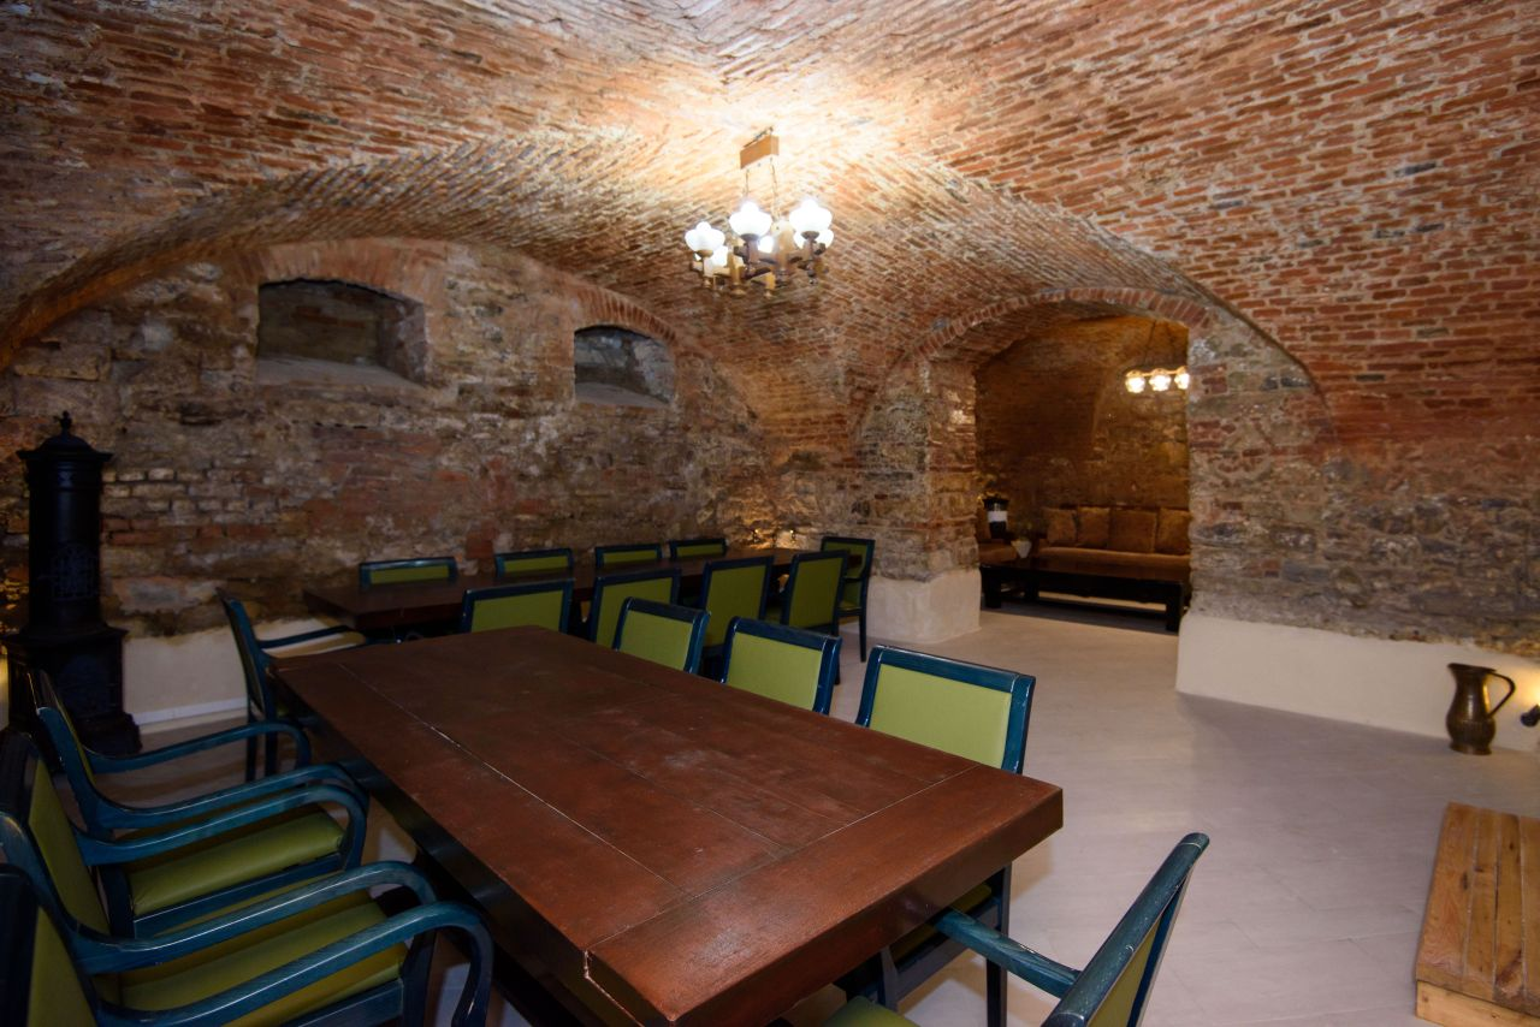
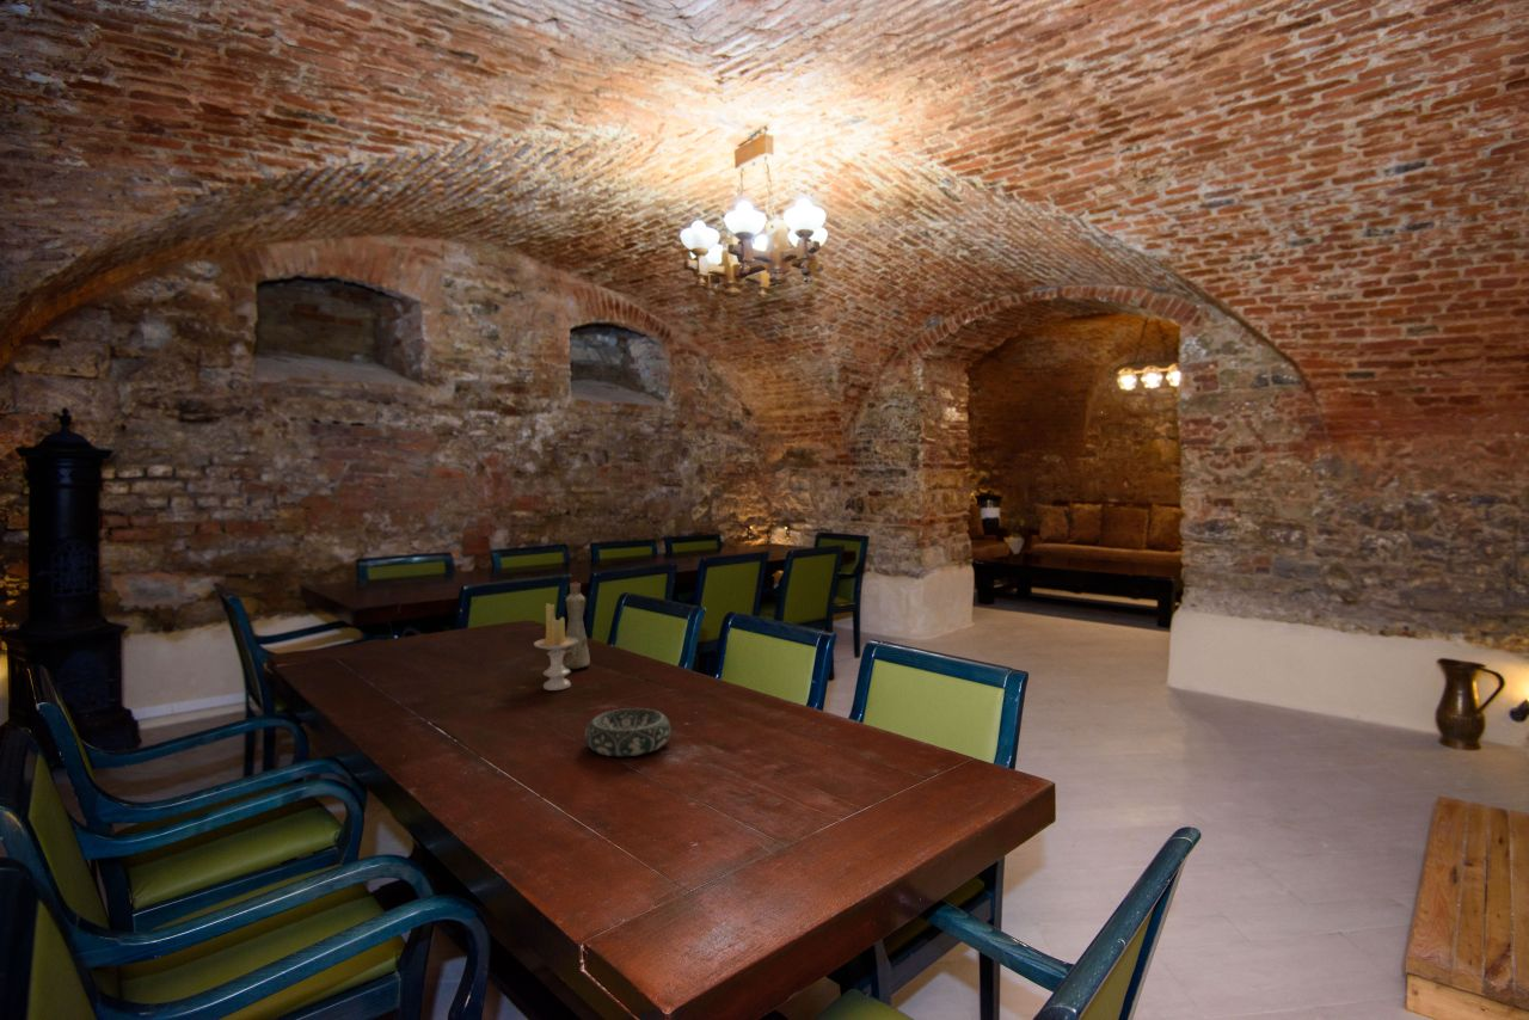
+ bottle (575, 623)
+ decorative bowl (628, 731)
+ candle (555, 645)
